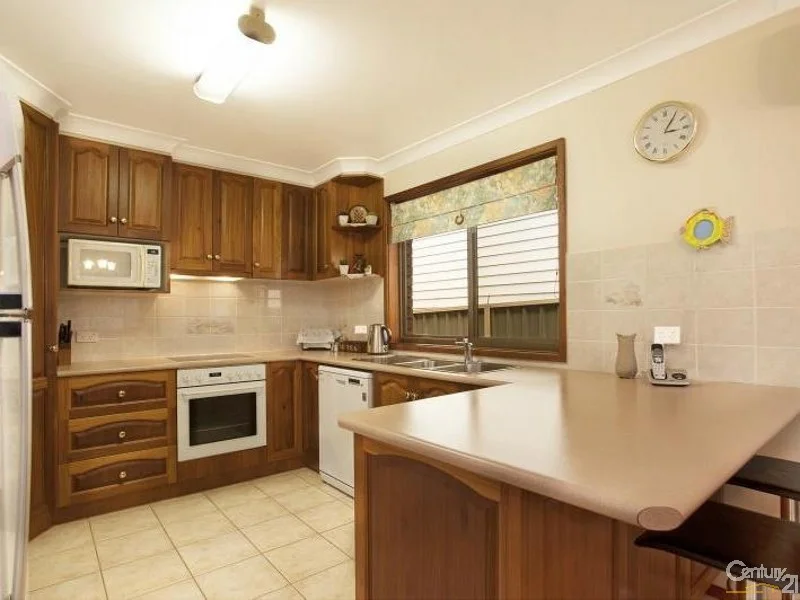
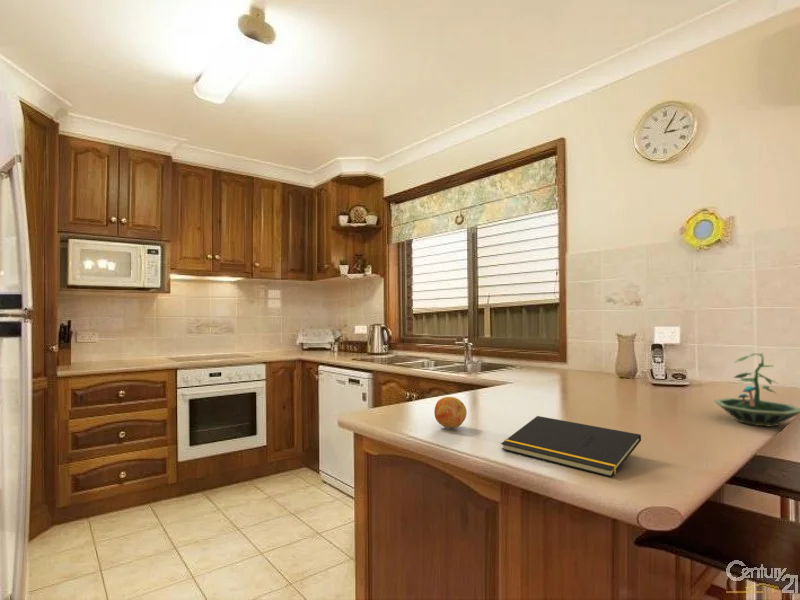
+ terrarium (756, 368)
+ fruit (450, 411)
+ notepad (569, 442)
